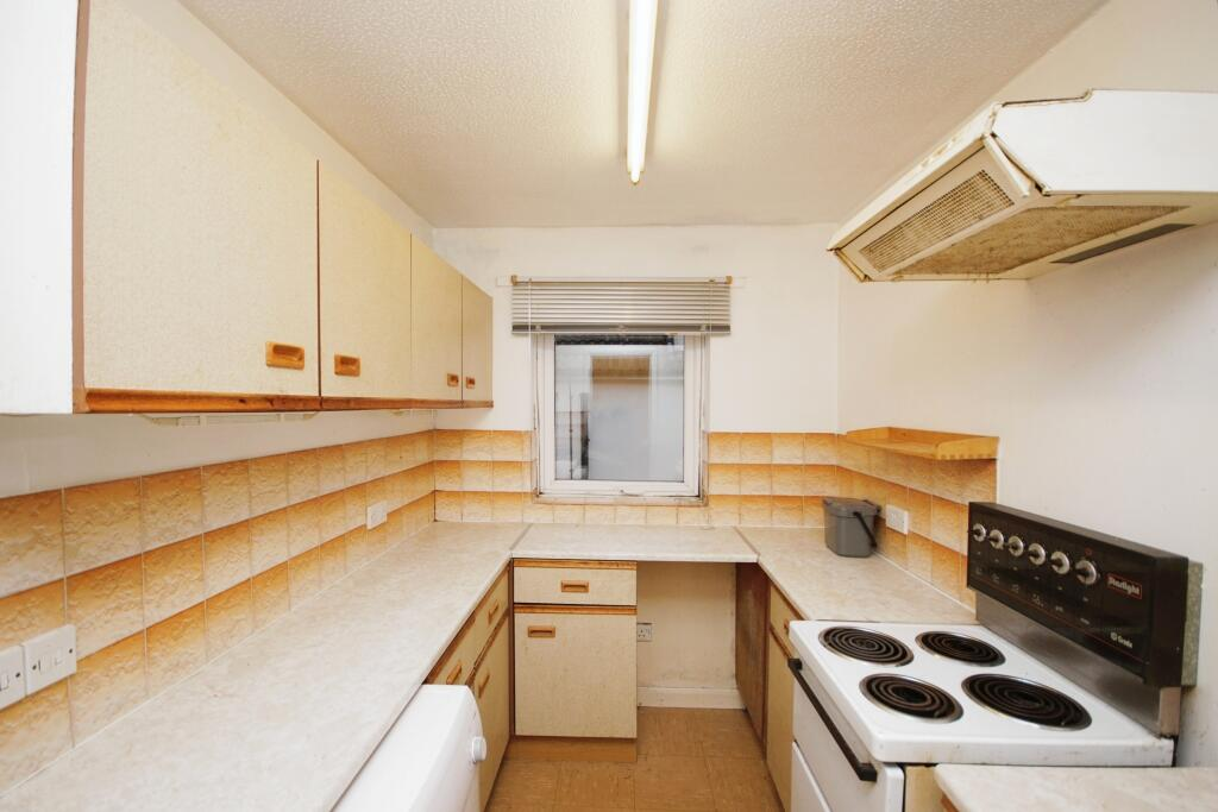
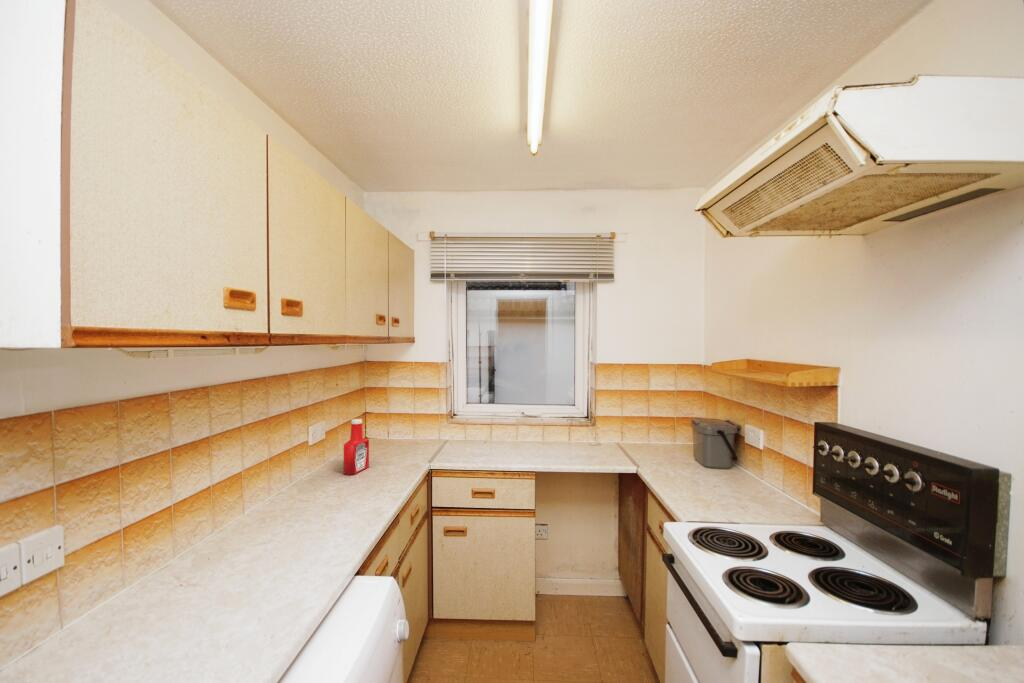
+ soap bottle (356, 444)
